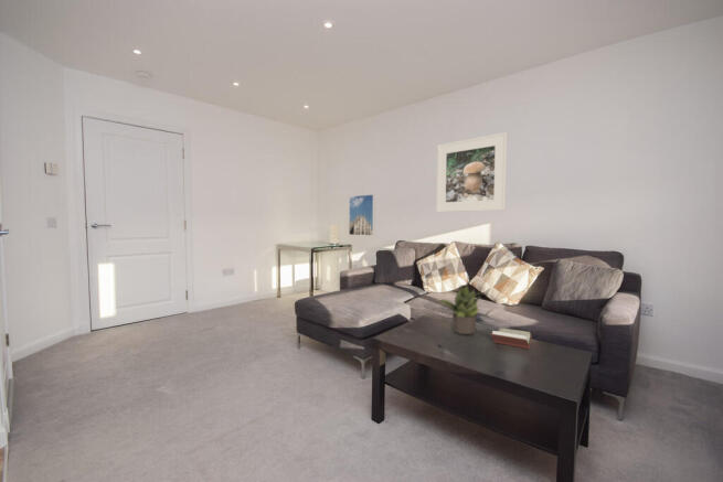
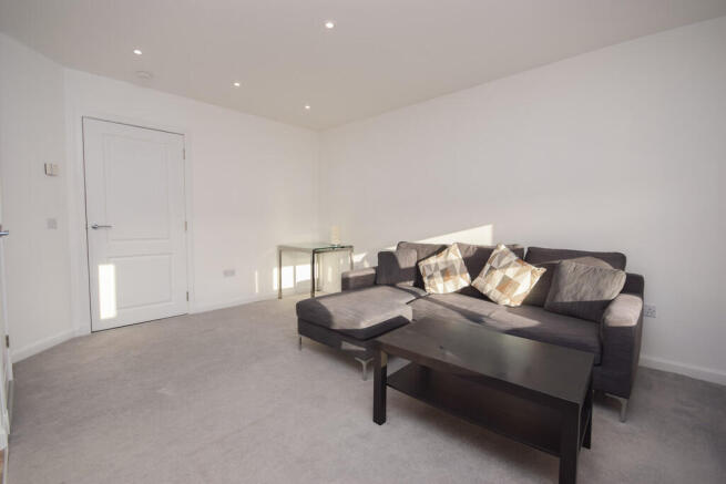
- book (511, 336)
- potted plant (459, 308)
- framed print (361, 215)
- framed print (469, 175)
